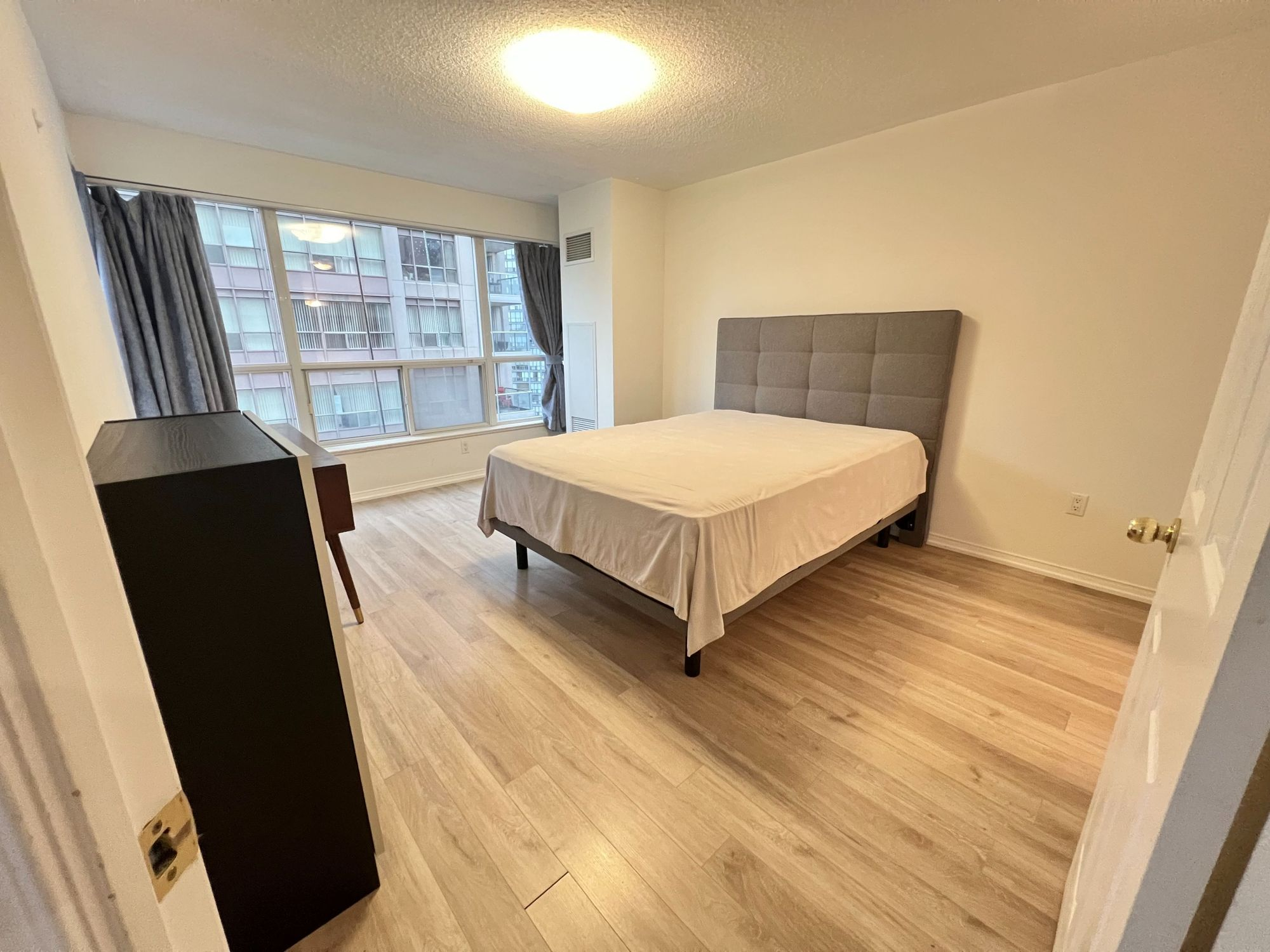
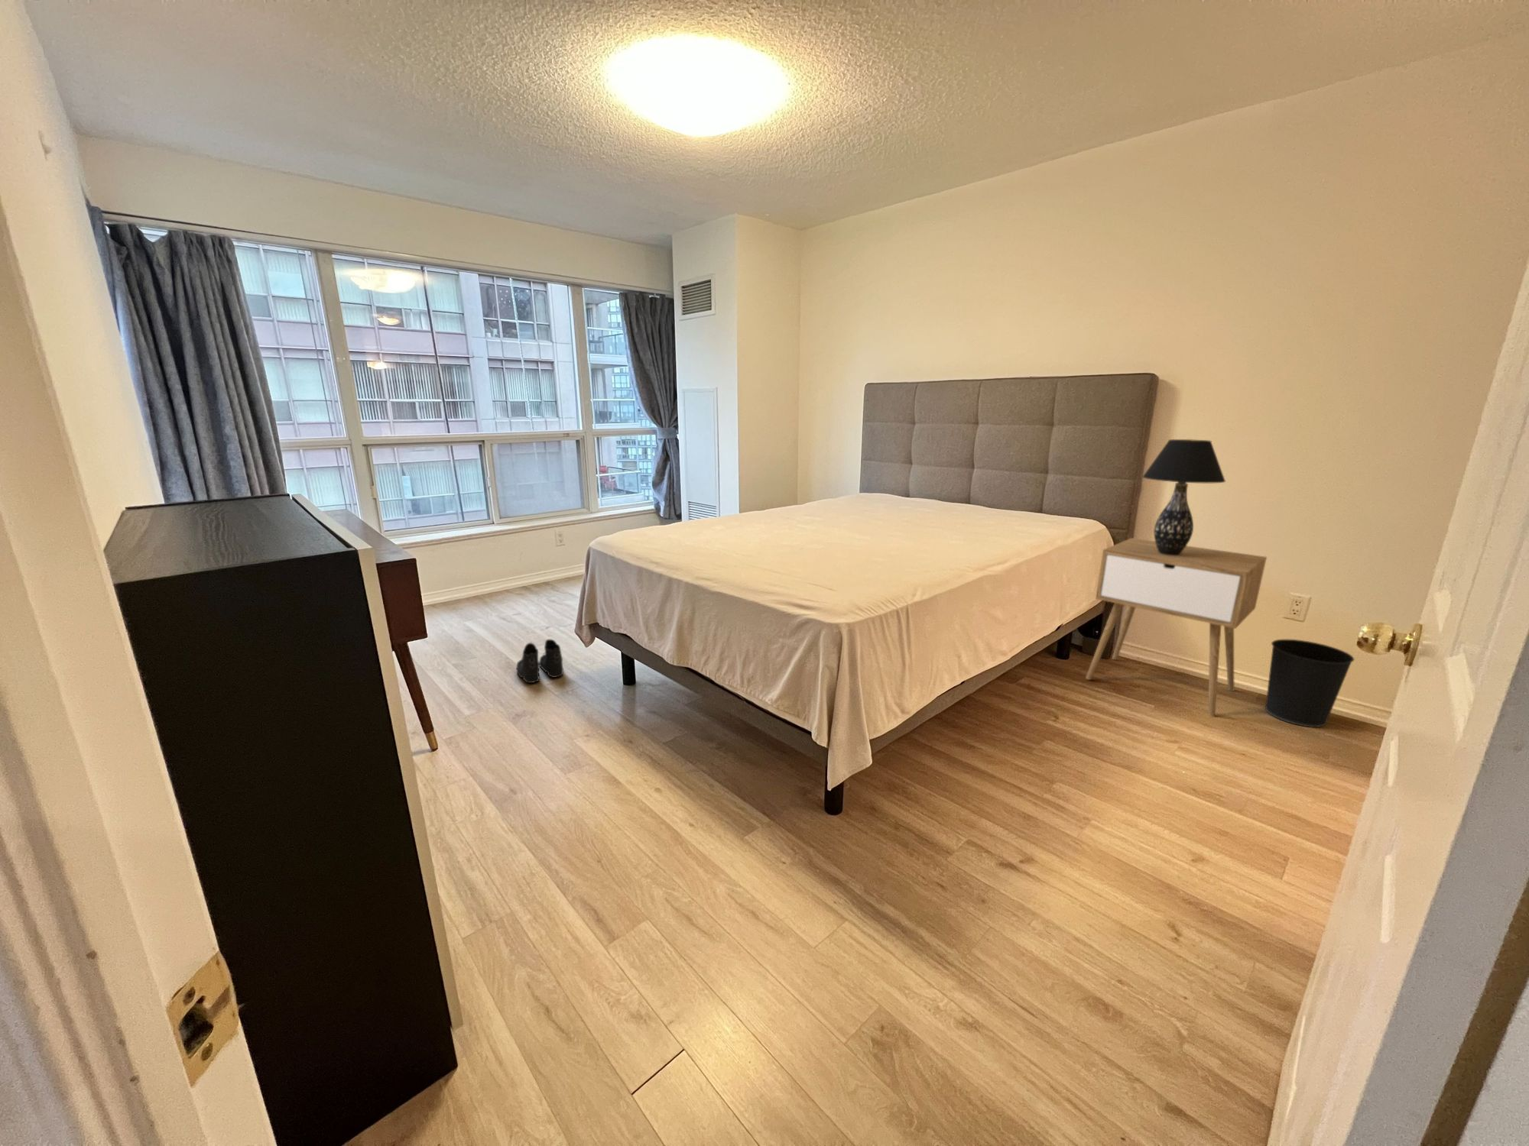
+ table lamp (1179, 497)
+ nightstand (1173, 615)
+ wastebasket (1303, 683)
+ boots (537, 656)
